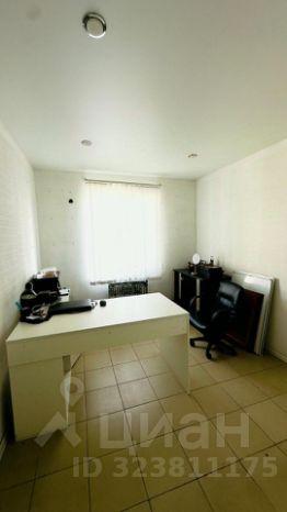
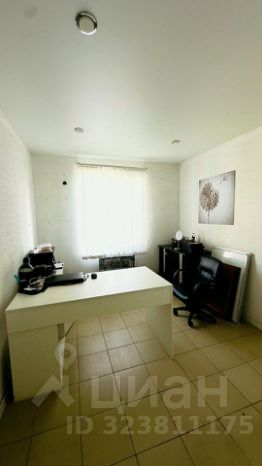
+ wall art (214, 200)
